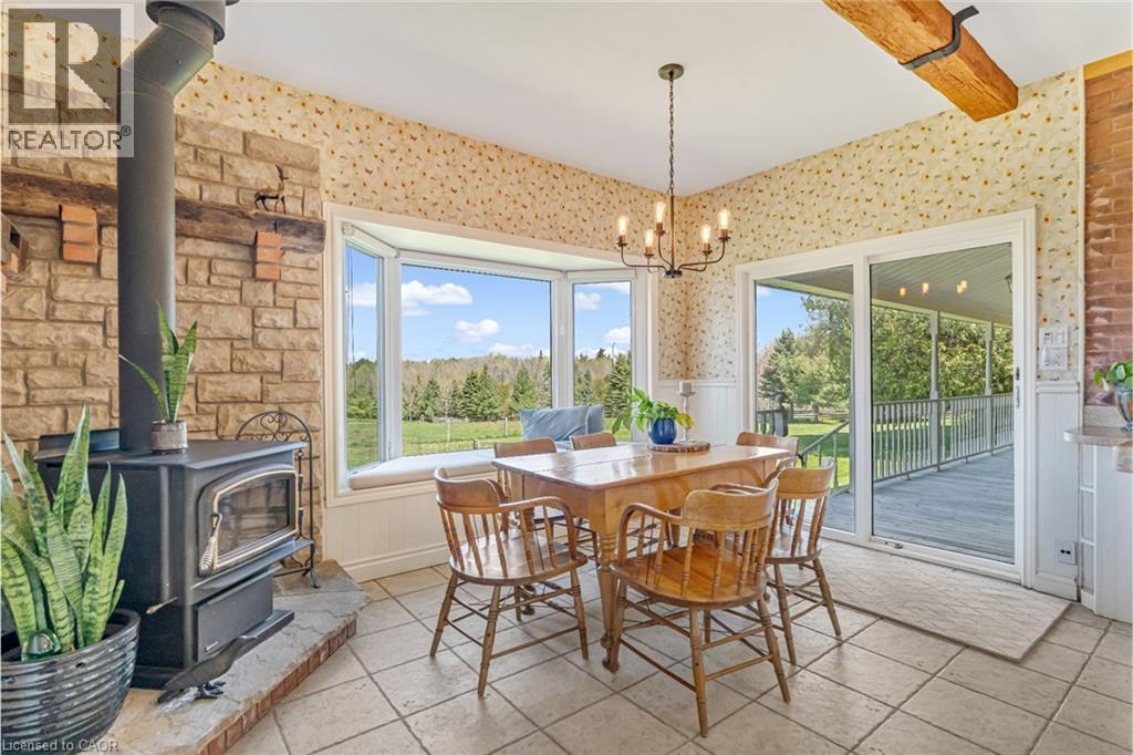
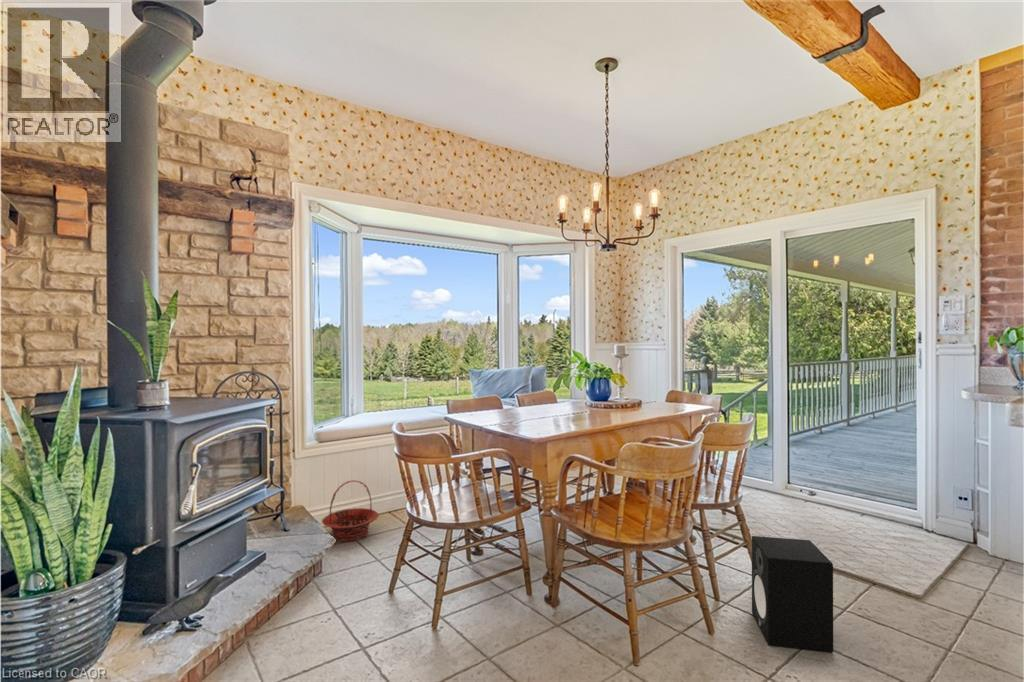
+ speaker (789, 590)
+ basket (350, 509)
